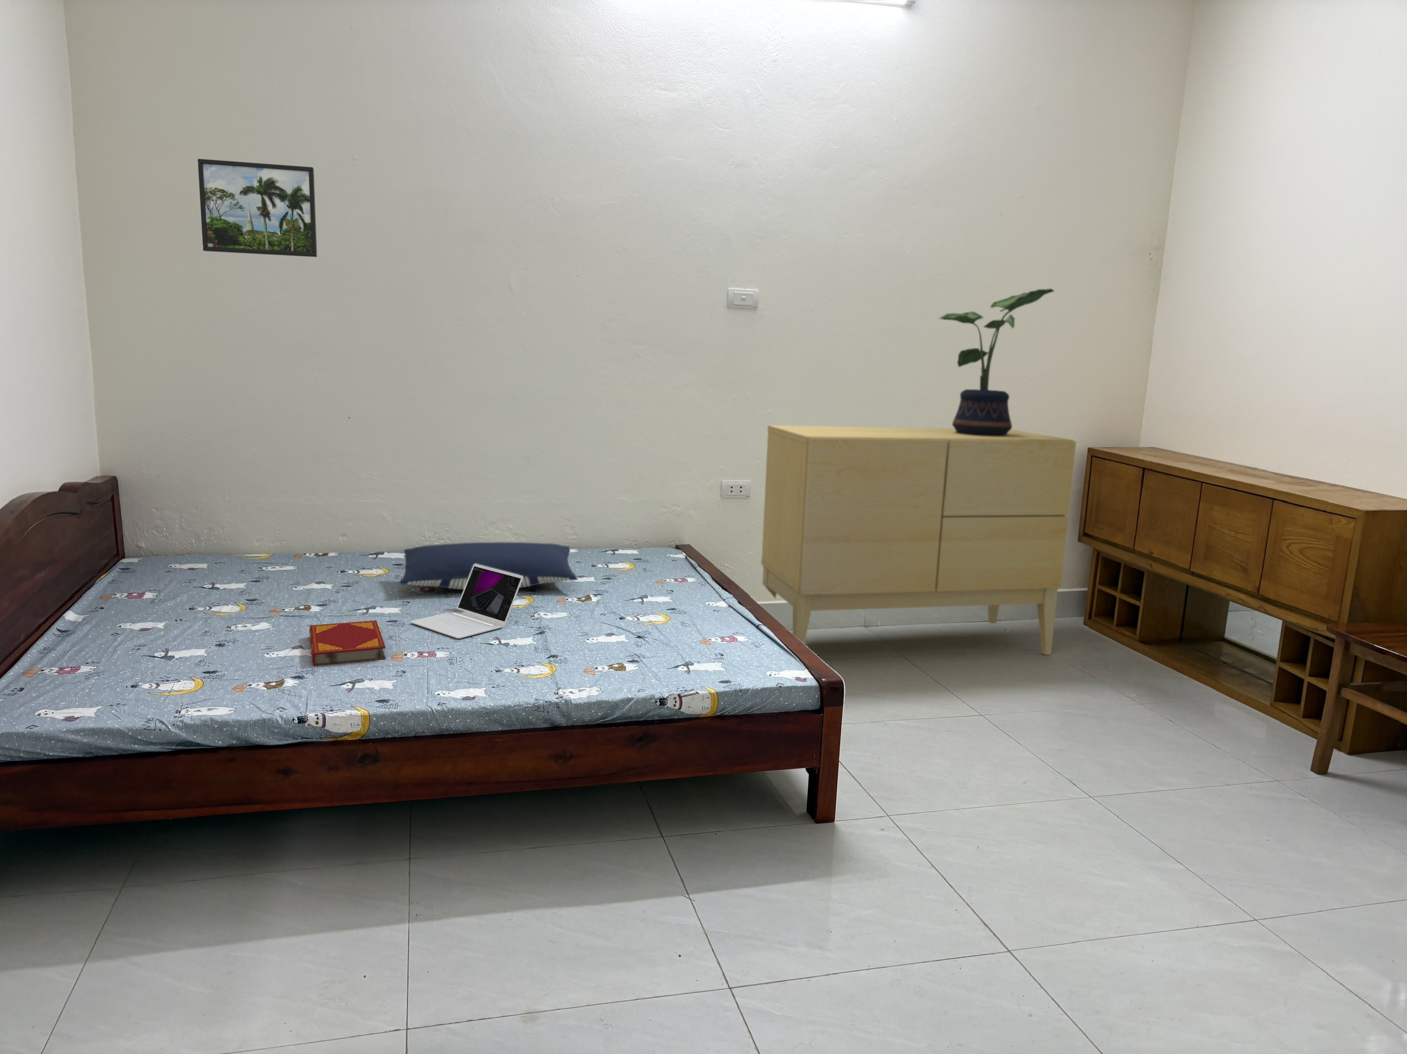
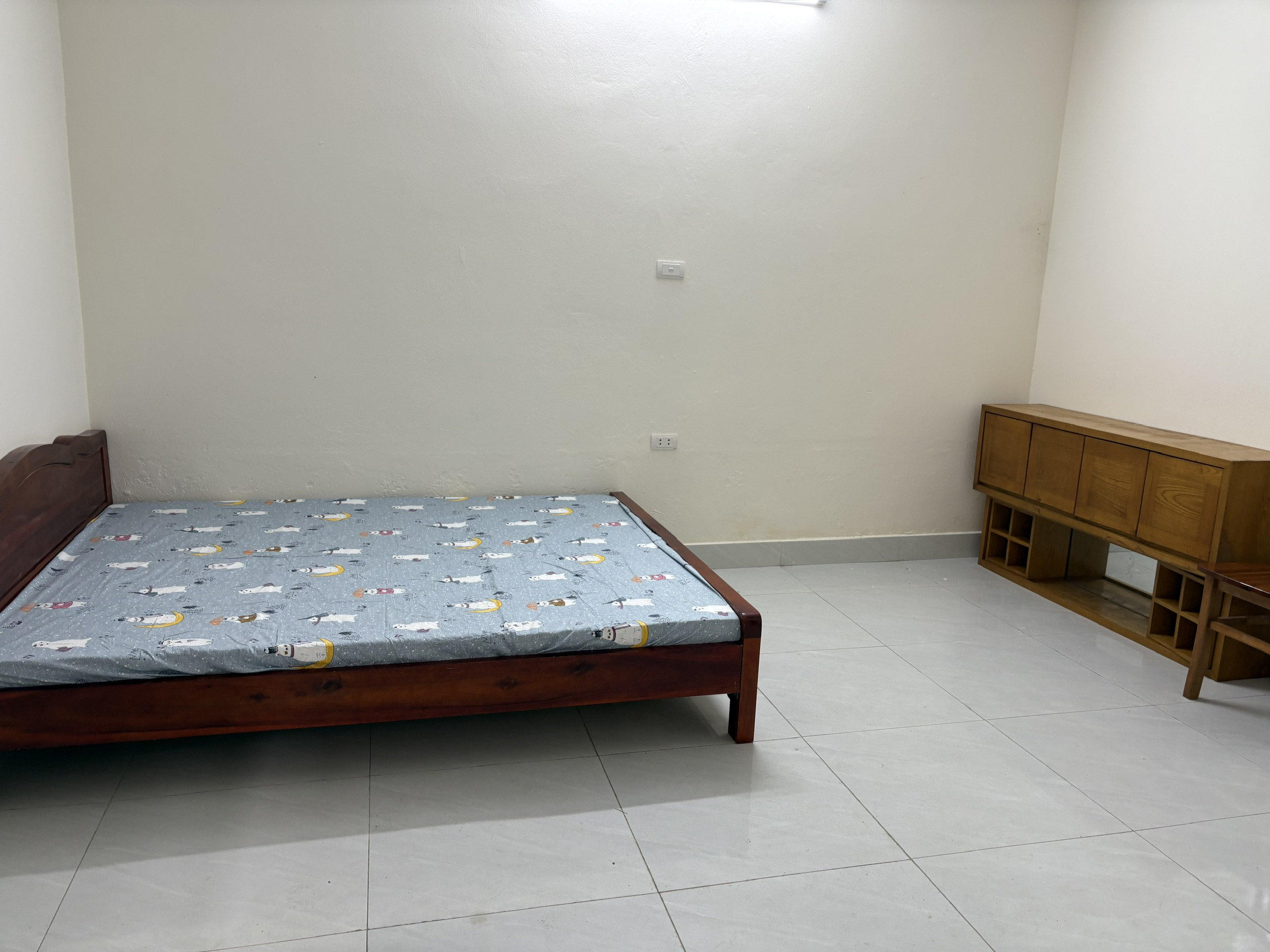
- potted plant (990, 360)
- pillow (490, 565)
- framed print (258, 208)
- laptop (468, 597)
- hardback book (347, 642)
- sideboard (911, 540)
